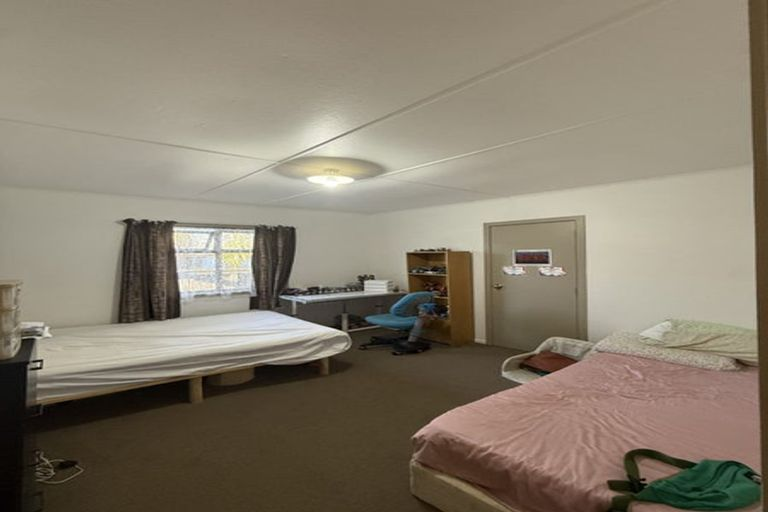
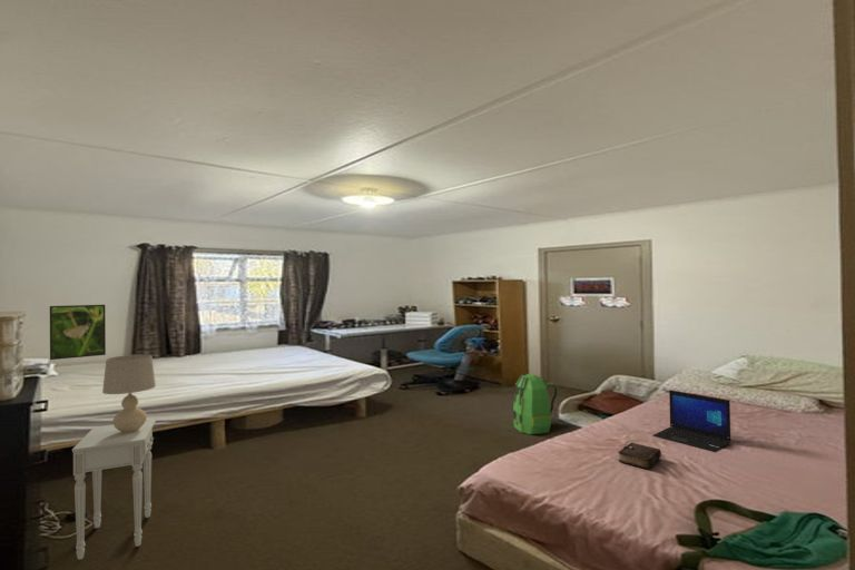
+ laptop (690, 419)
+ backpack (534, 401)
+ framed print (78, 331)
+ table lamp (129, 393)
+ nightstand (132, 483)
+ book (641, 453)
